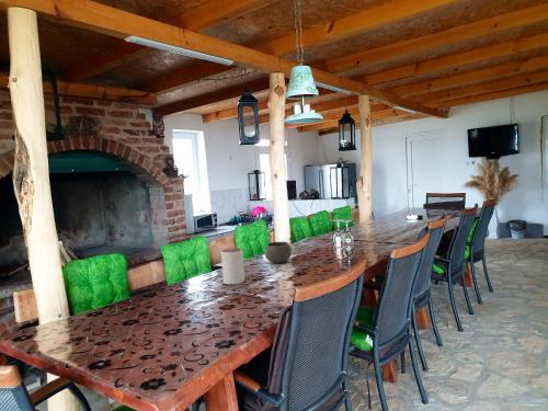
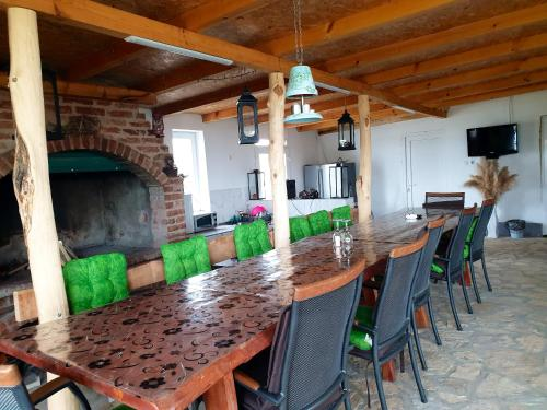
- jar (232, 265)
- bowl (277, 252)
